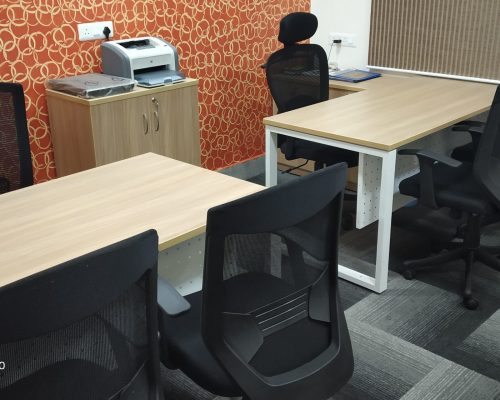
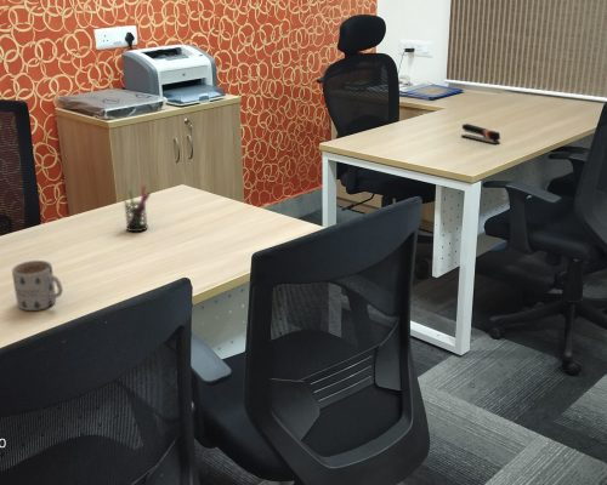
+ mug (40, 286)
+ stapler (480, 133)
+ pen holder (135, 207)
